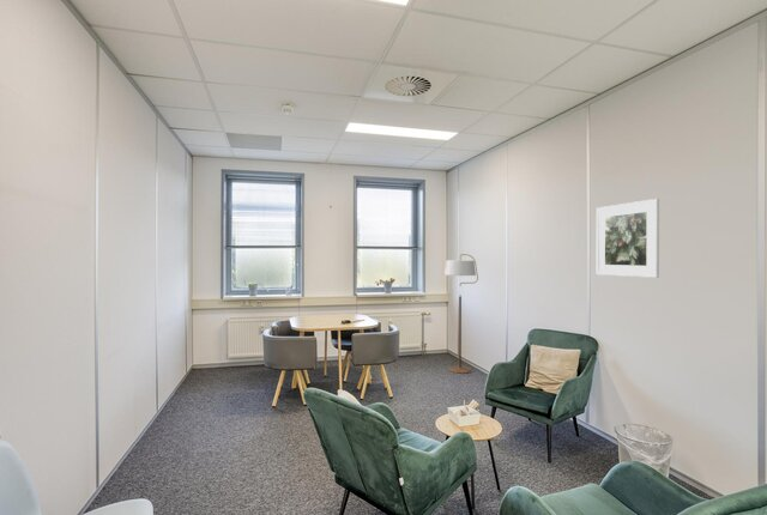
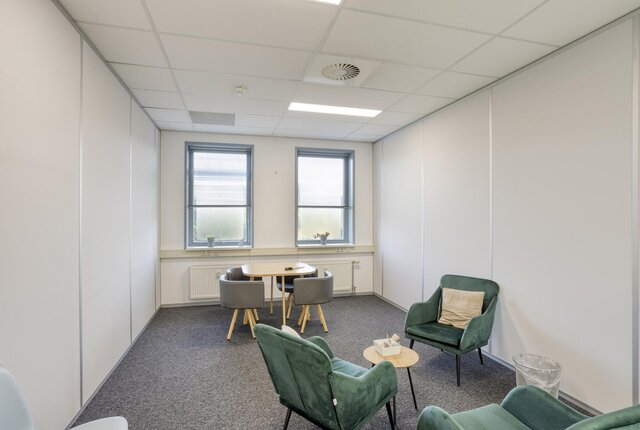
- floor lamp (460, 311)
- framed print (624, 240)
